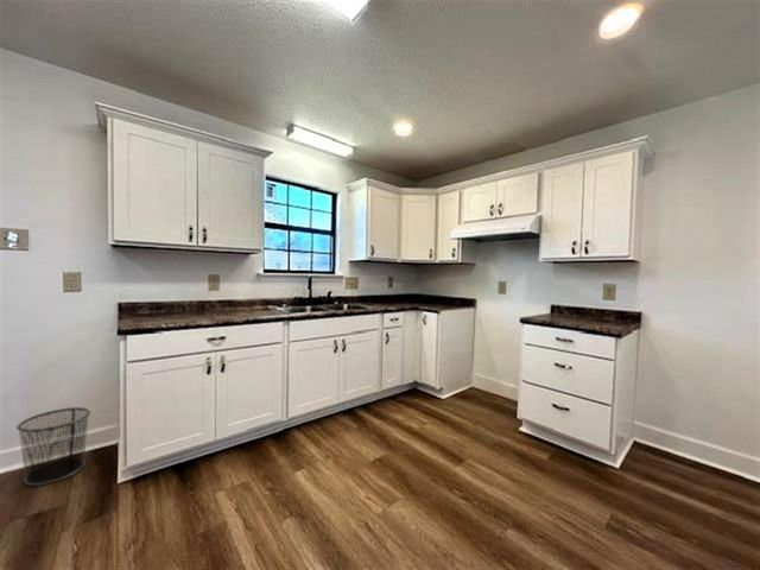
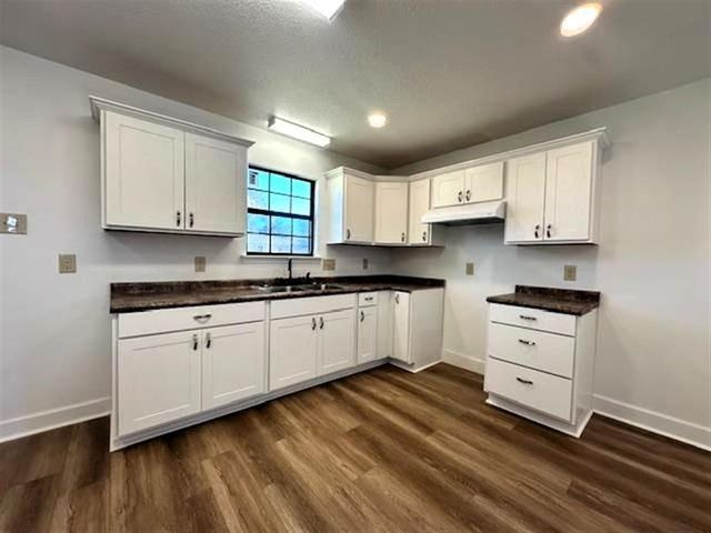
- waste bin (56, 444)
